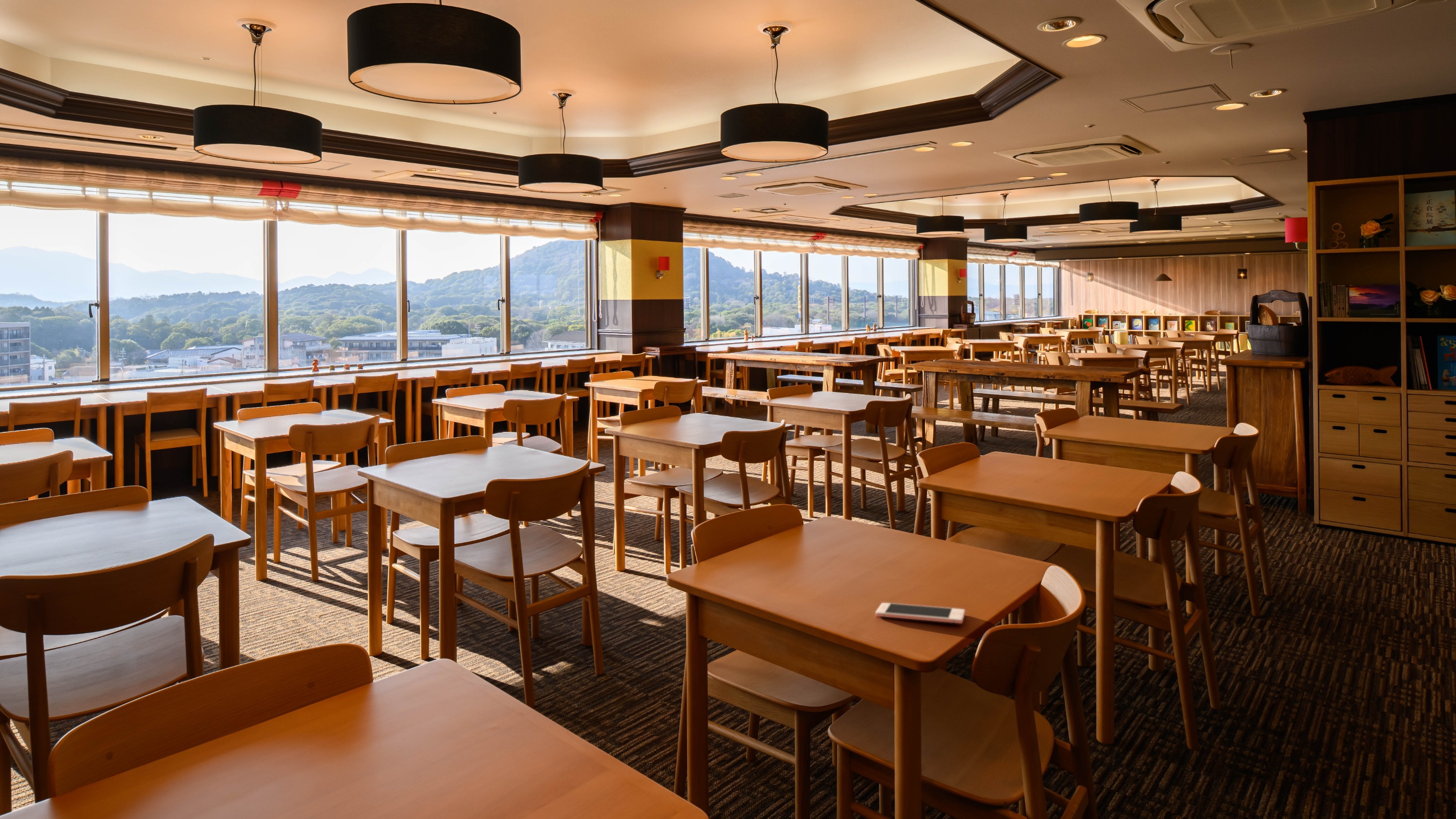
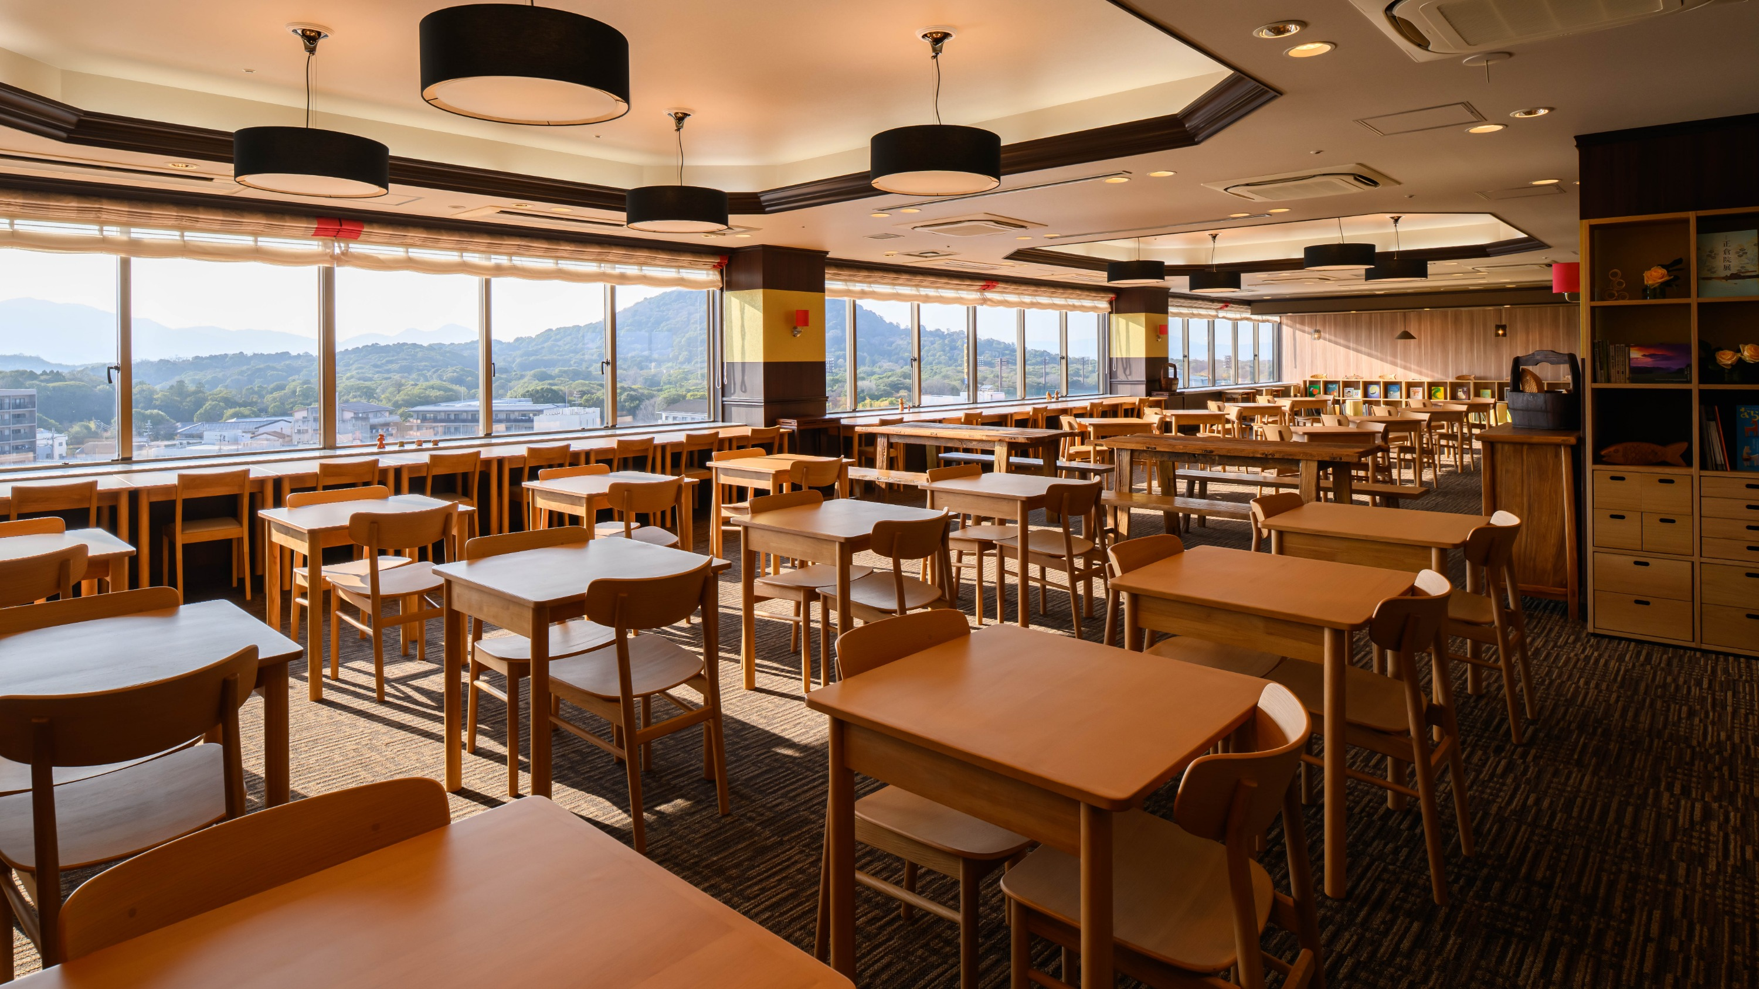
- cell phone (920, 613)
